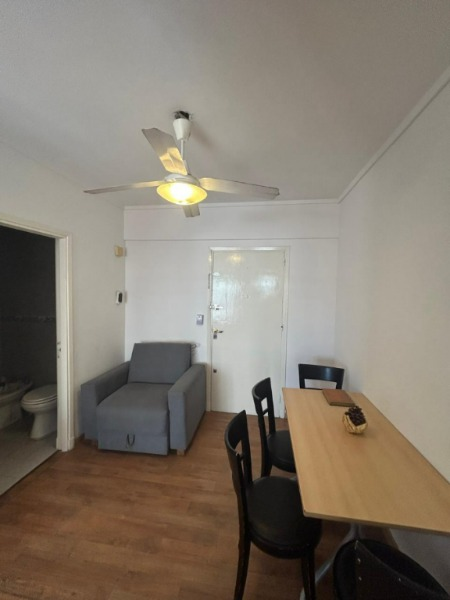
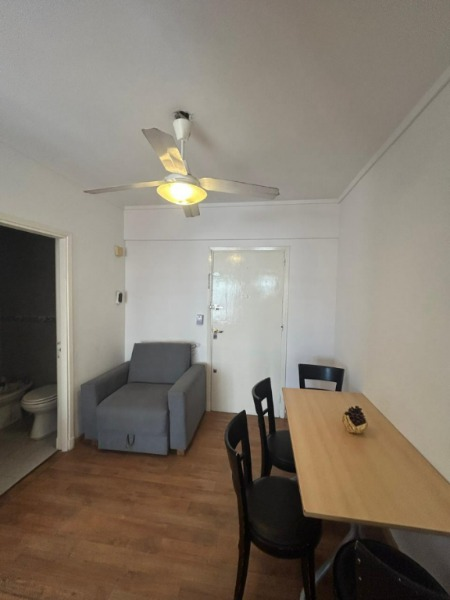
- notebook (337, 397)
